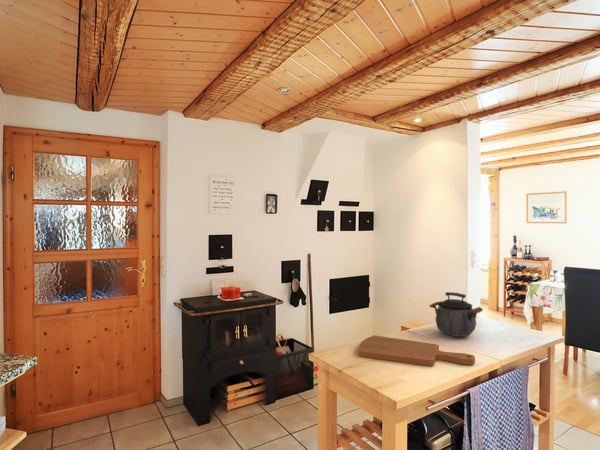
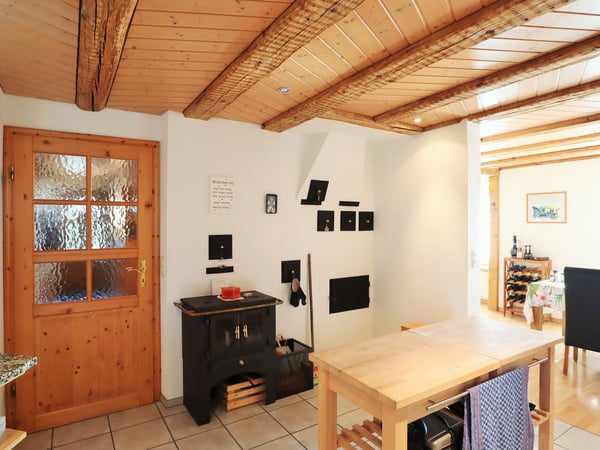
- cutting board (405, 350)
- kettle (455, 314)
